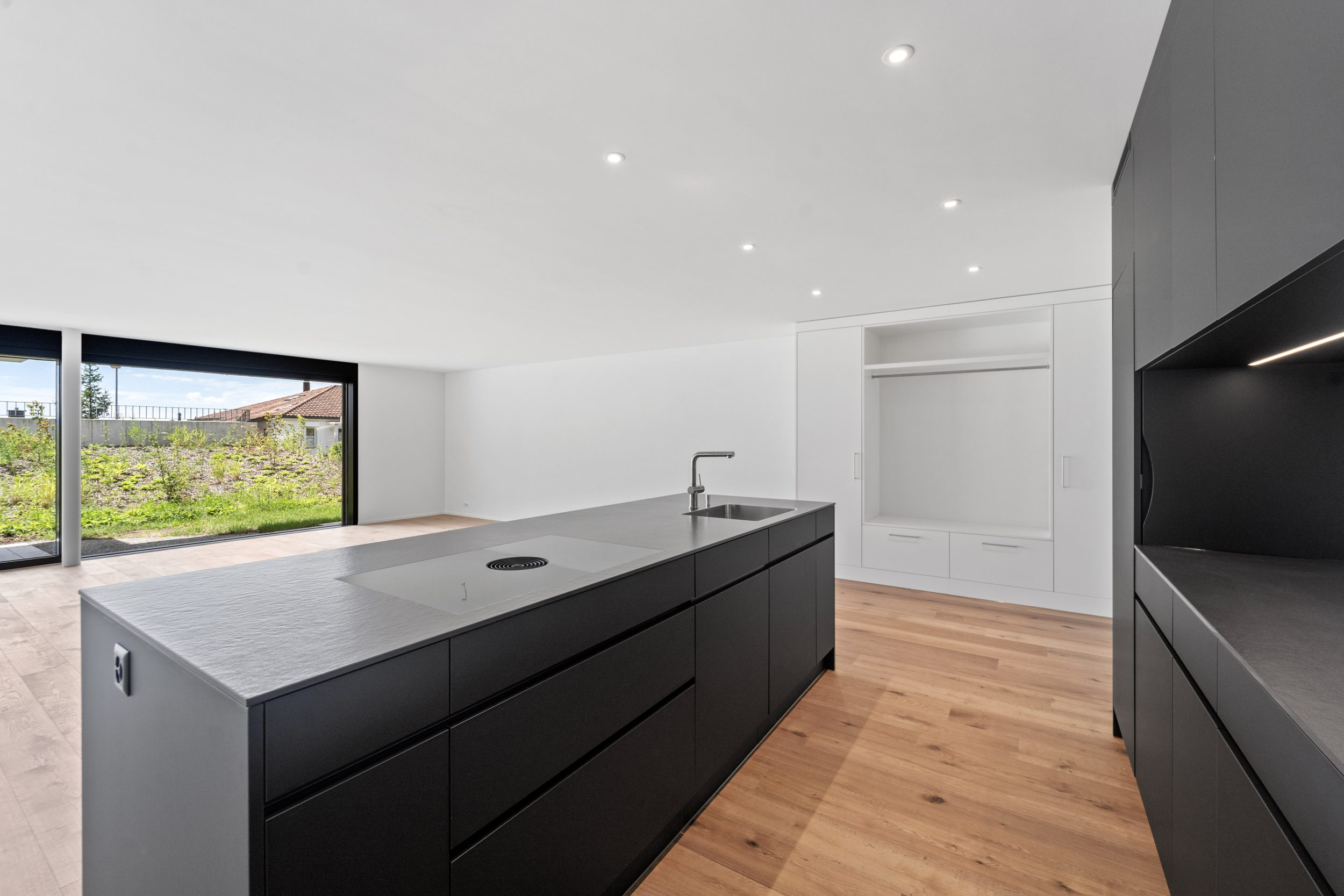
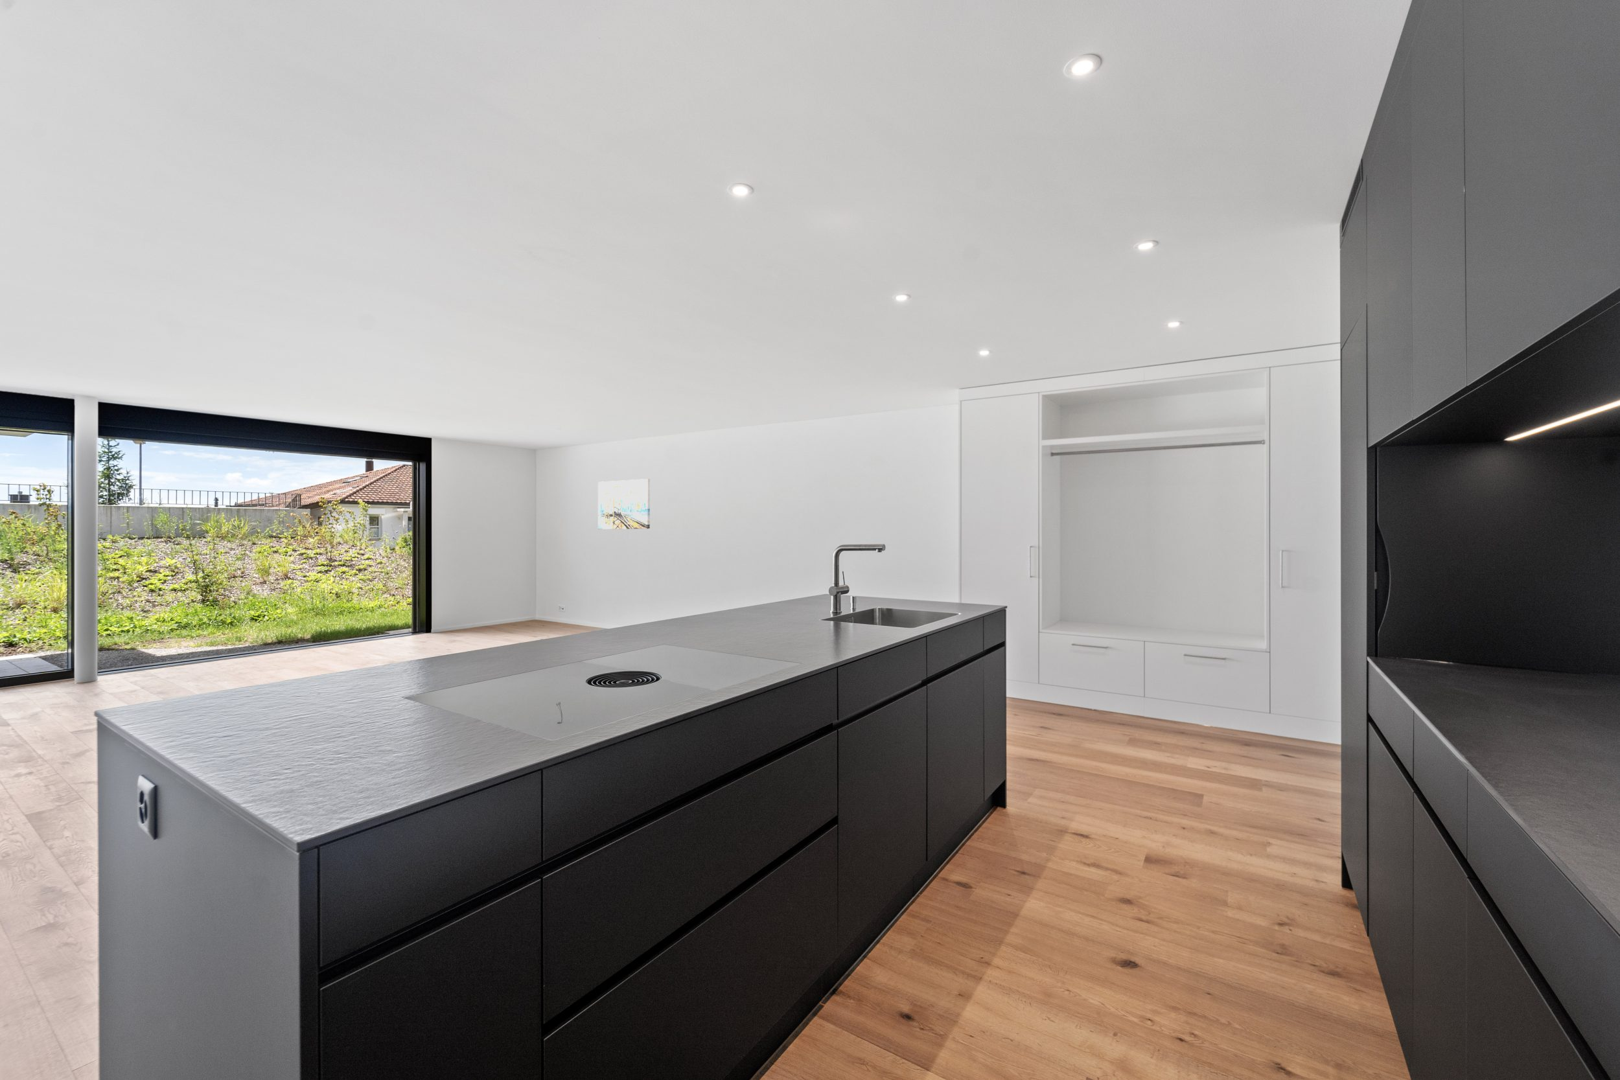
+ wall art (623, 505)
